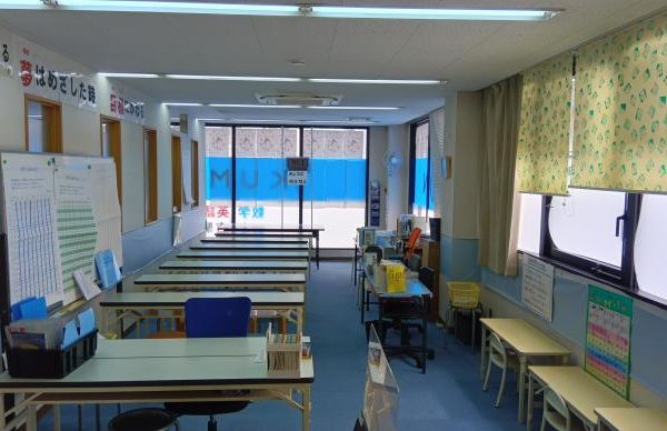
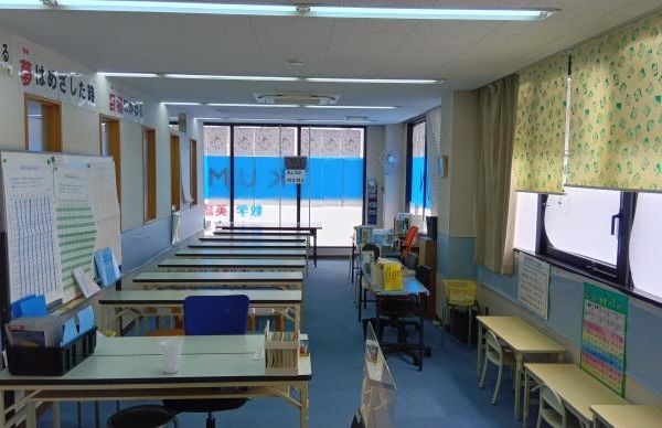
+ cup (171, 356)
